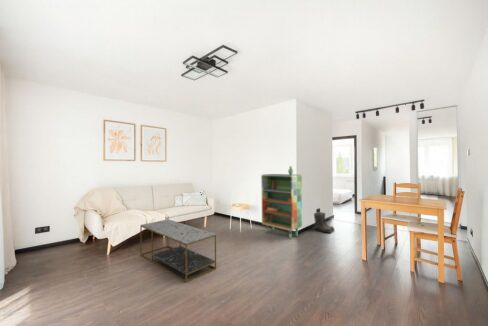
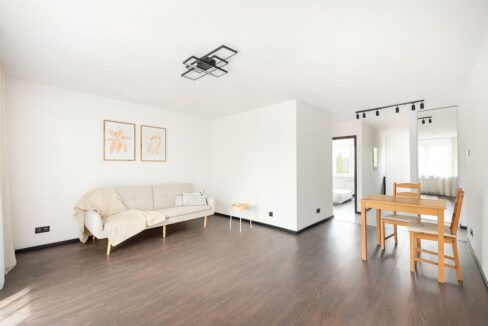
- boots (323, 221)
- coffee table (175, 247)
- shelving unit (277, 199)
